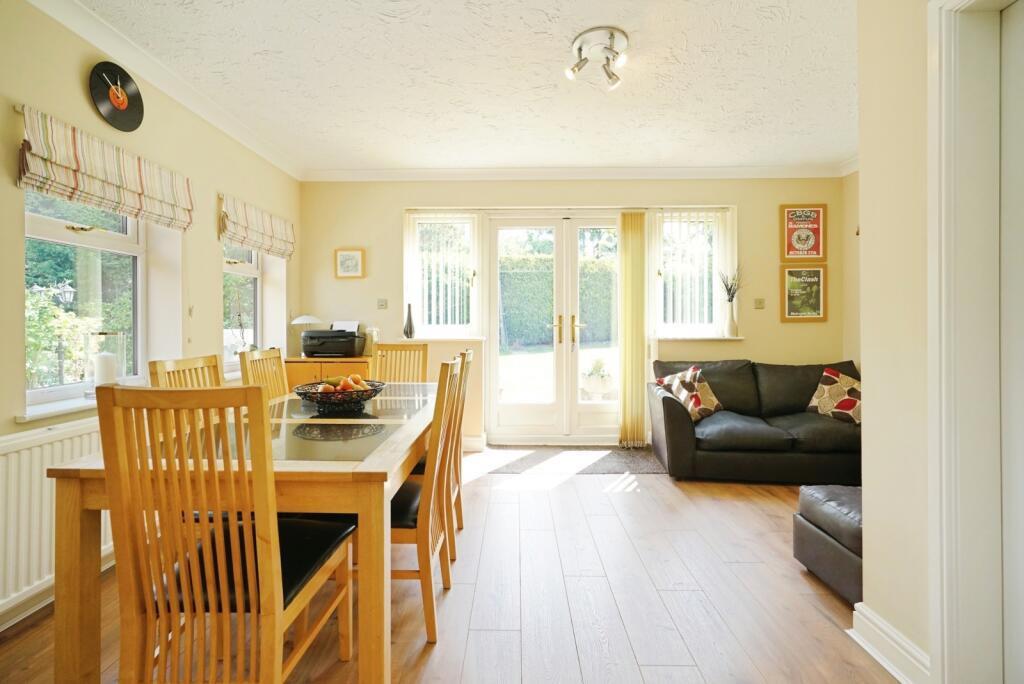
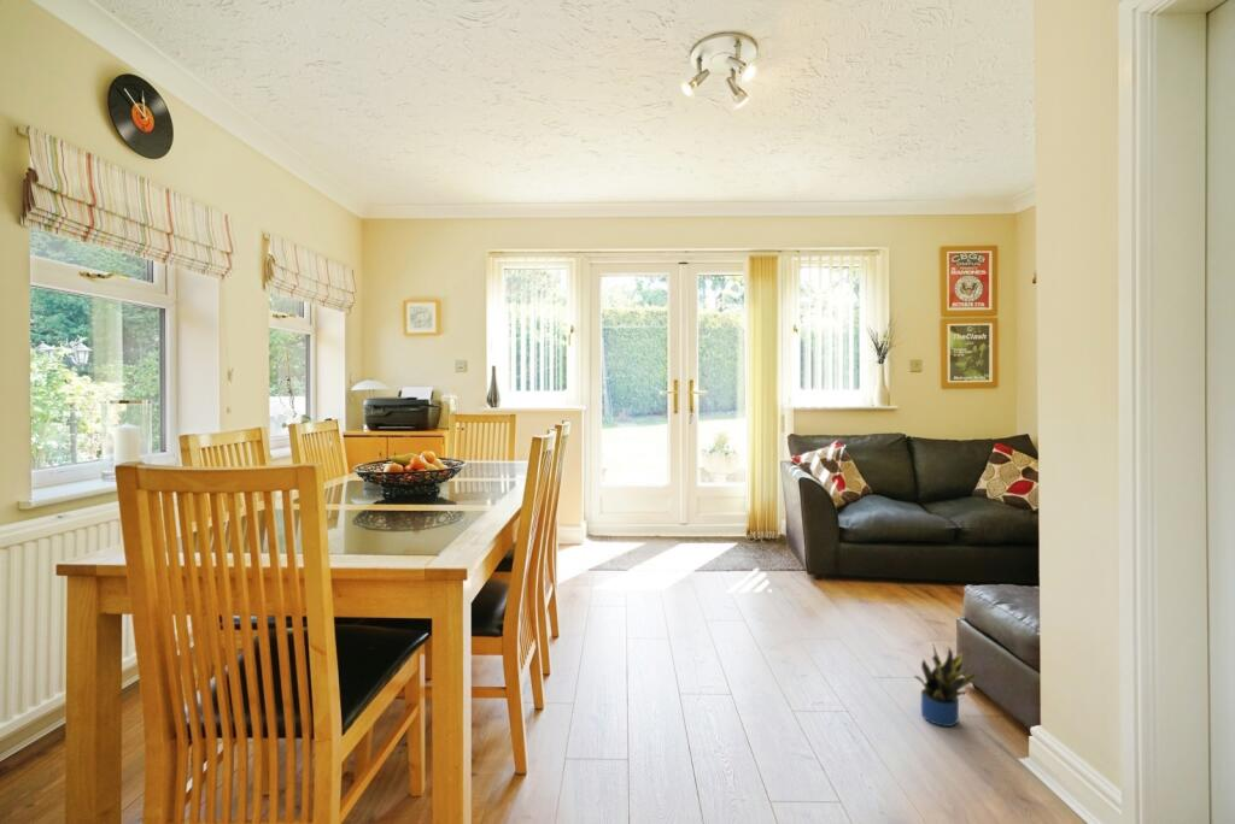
+ potted plant (947, 679)
